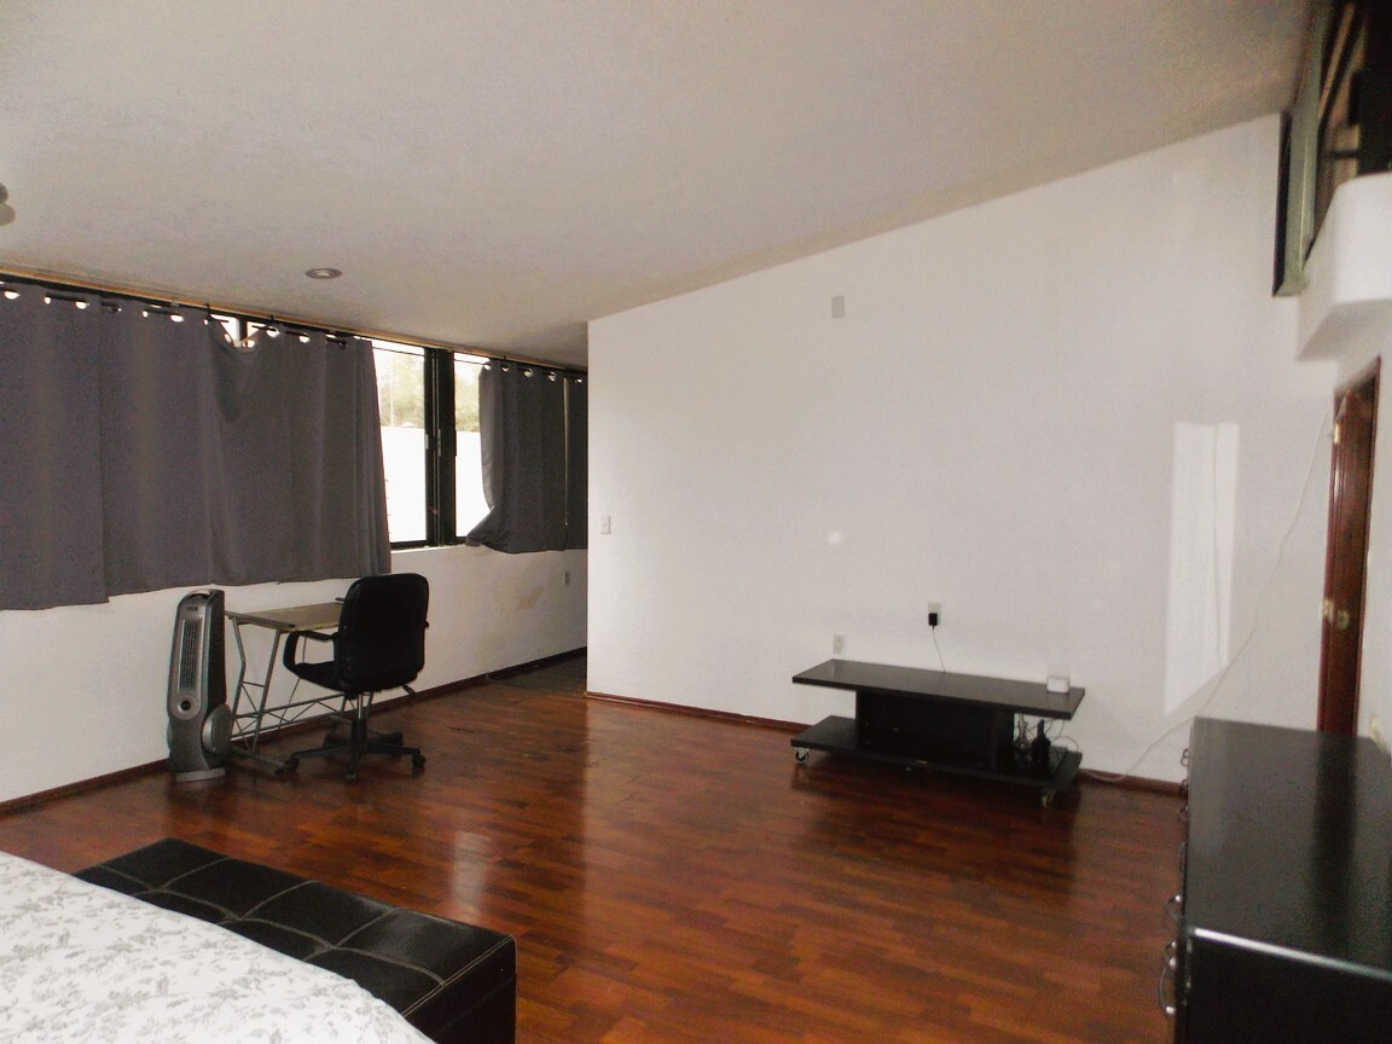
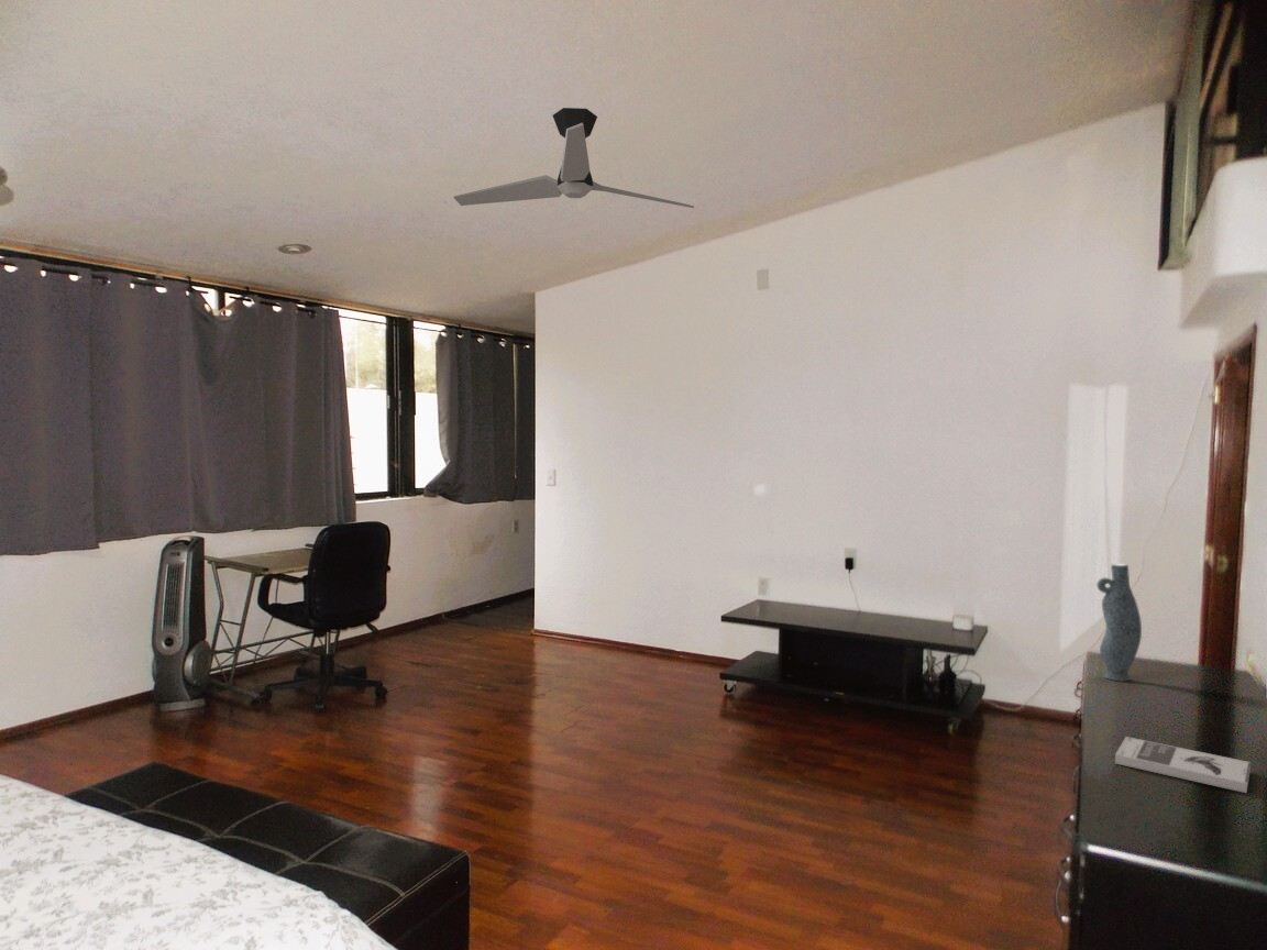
+ book (1181, 762)
+ vase (1119, 621)
+ ceiling fan (574, 143)
